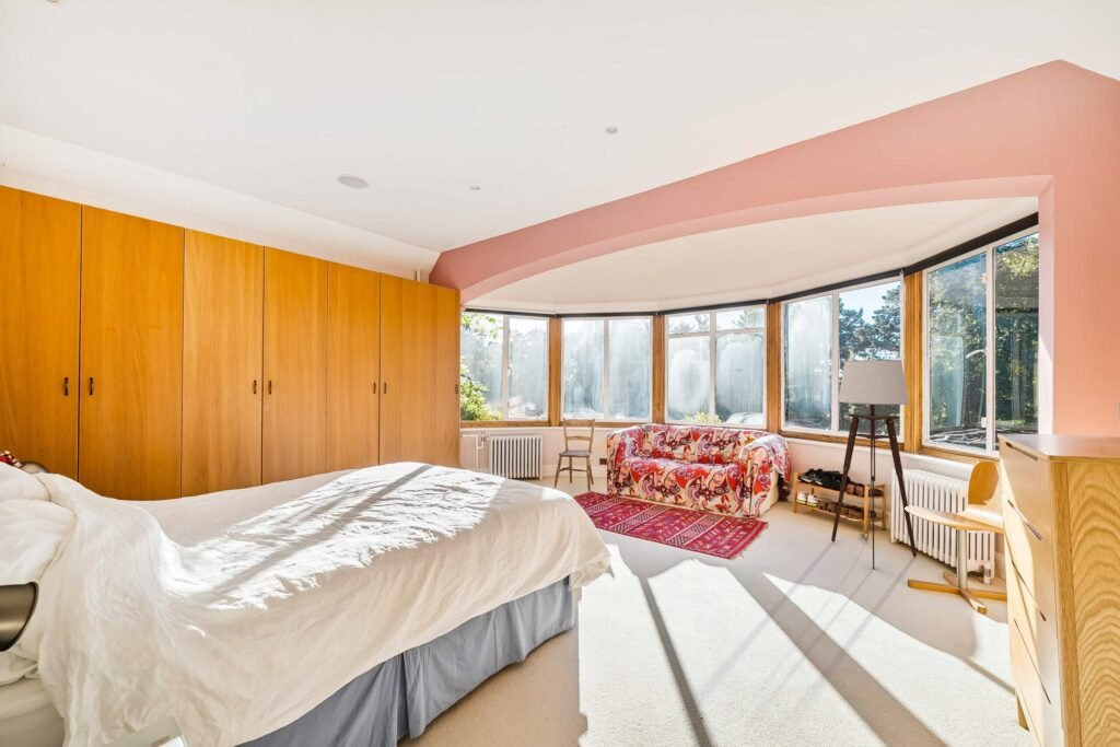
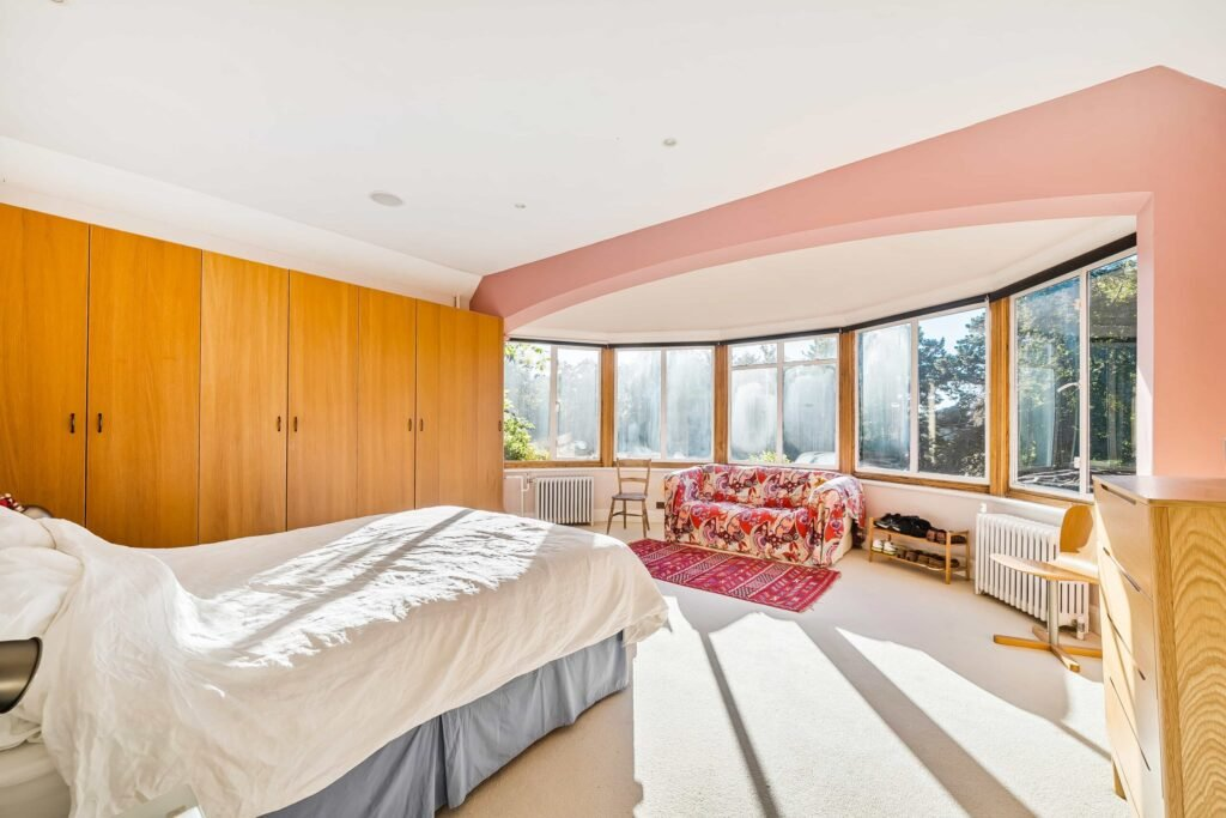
- floor lamp (871, 455)
